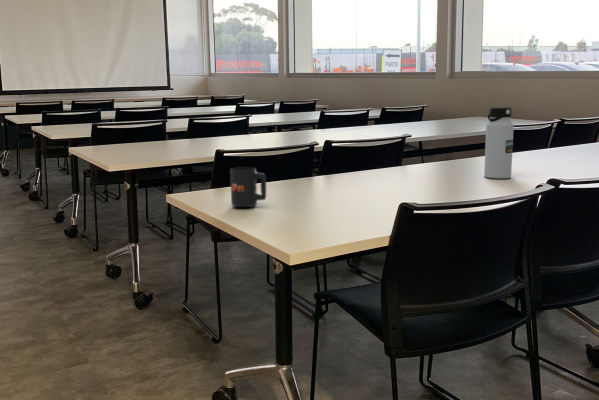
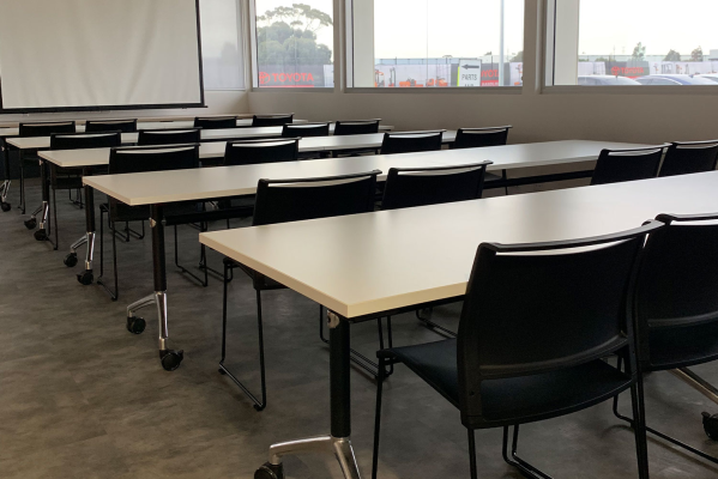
- mug (248, 187)
- water bottle (499, 142)
